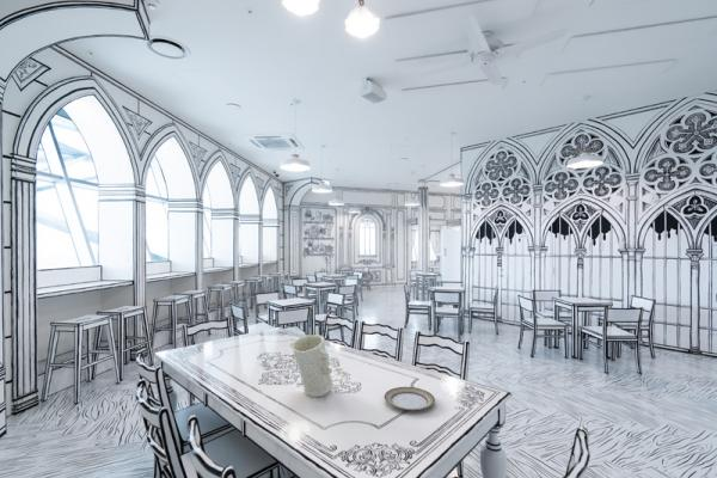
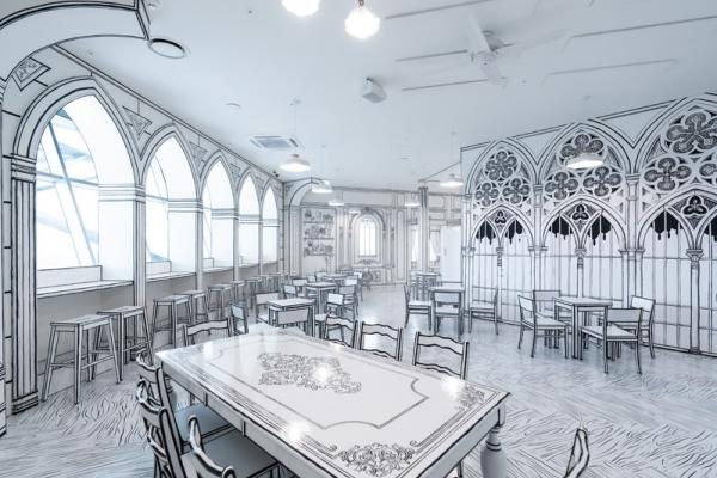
- decorative vase (312, 364)
- plate (409, 399)
